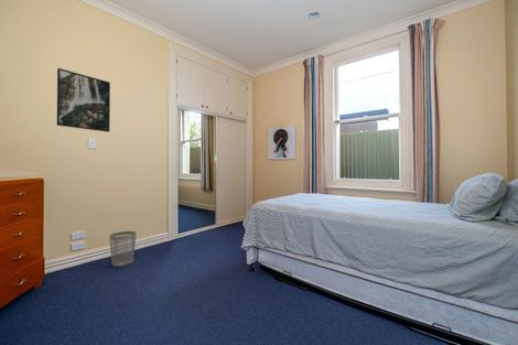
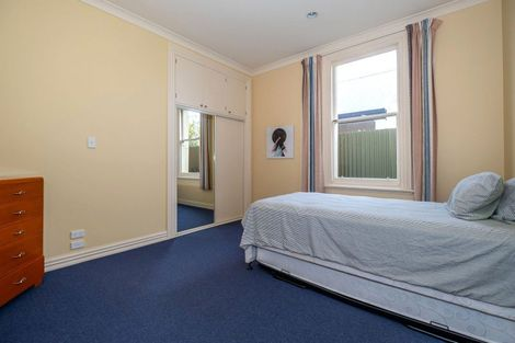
- wastebasket (122, 248)
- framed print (85, 101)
